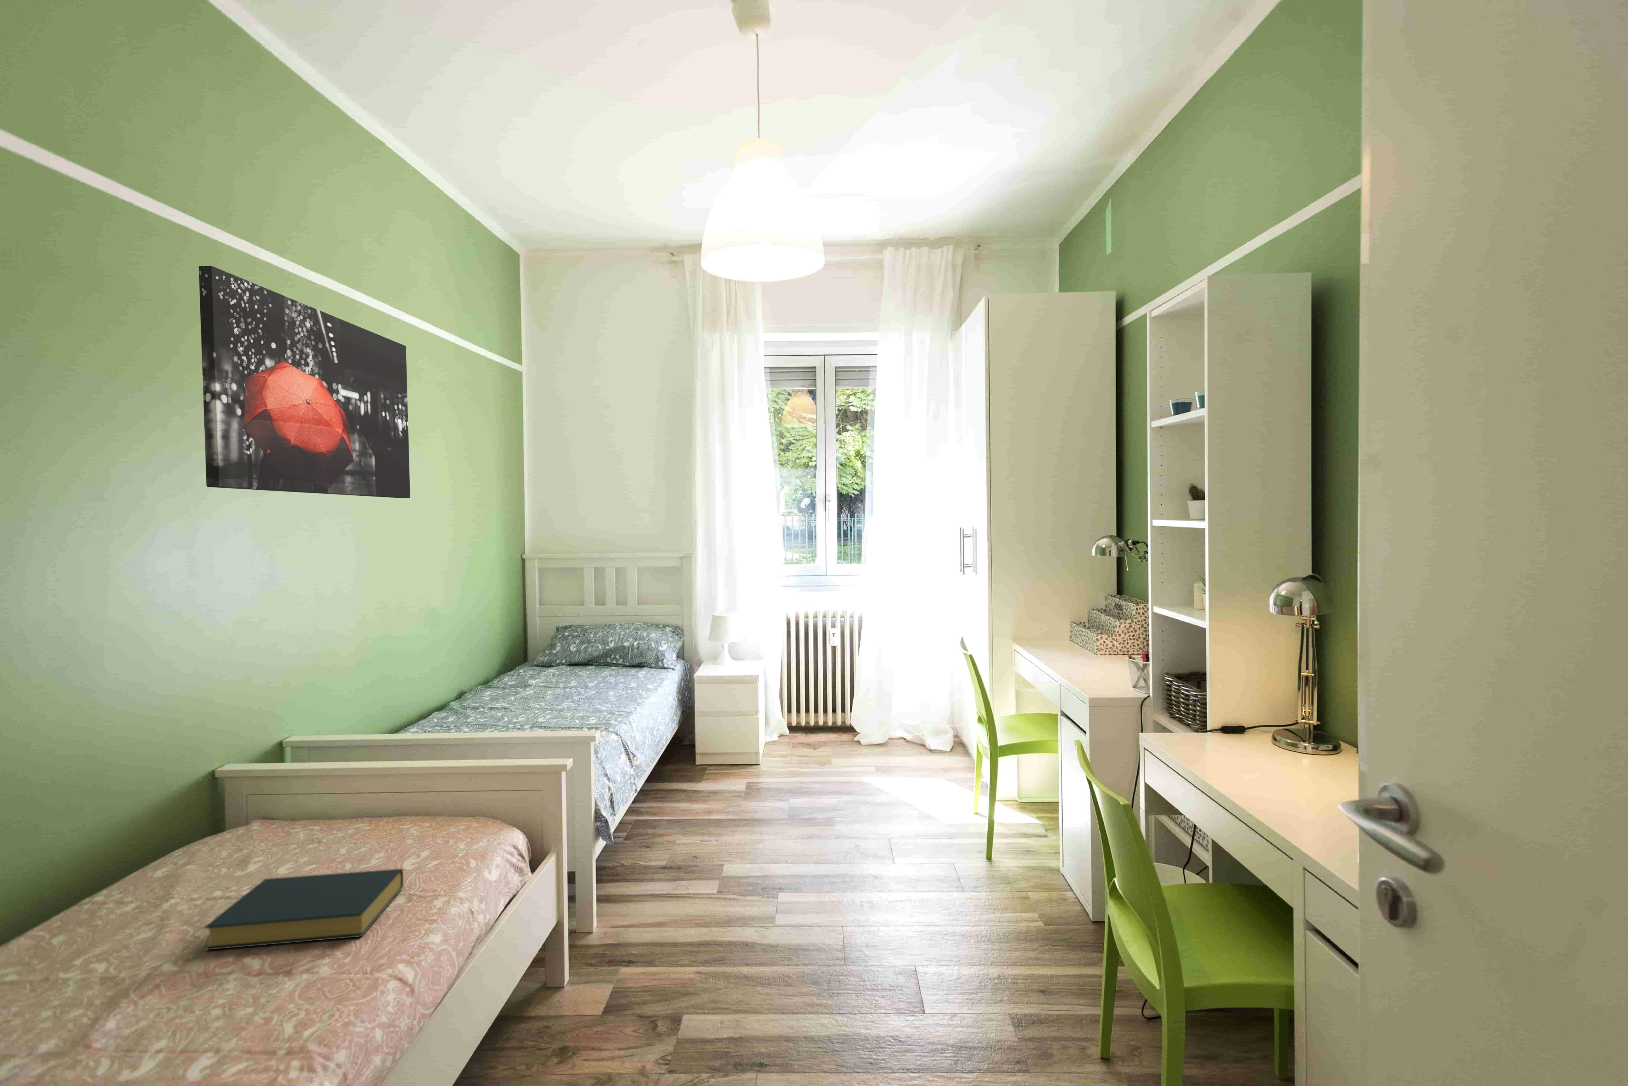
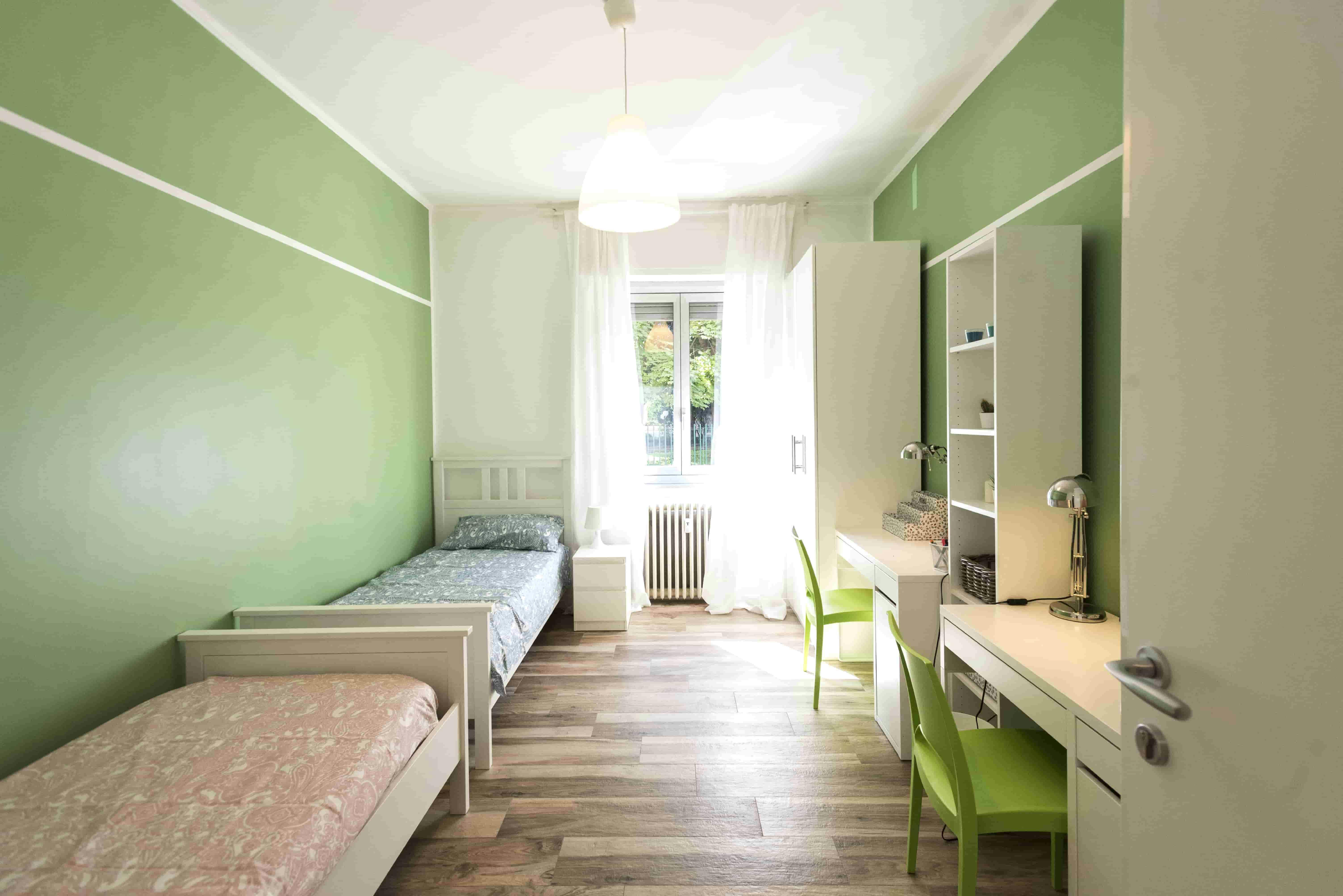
- wall art (324, 404)
- hardback book (312, 905)
